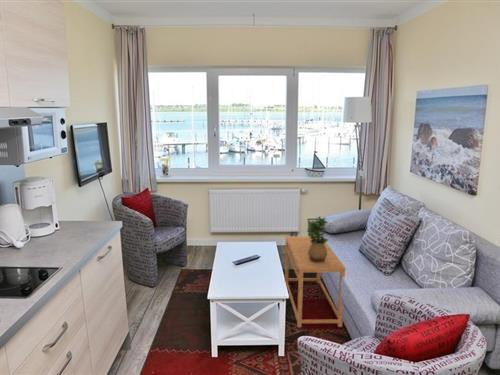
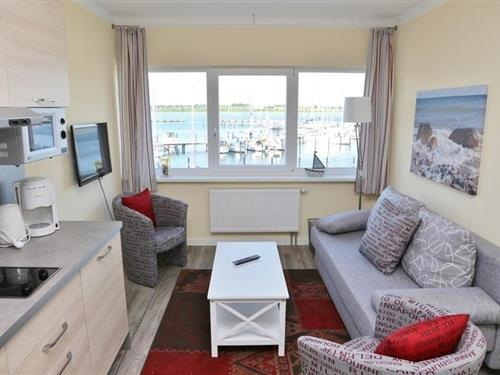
- potted plant (315, 238)
- side table (310, 278)
